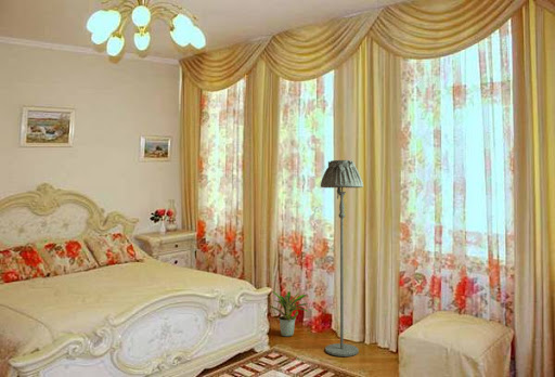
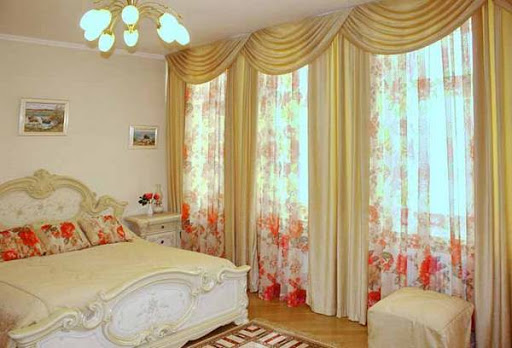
- potted plant (287, 313)
- floor lamp (341, 255)
